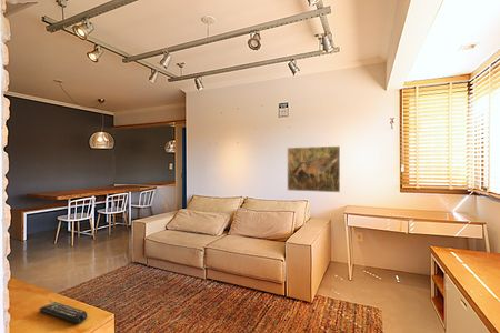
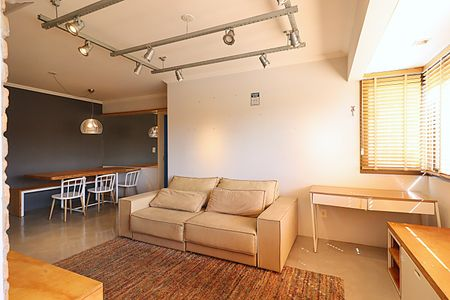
- remote control (62, 312)
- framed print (312, 169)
